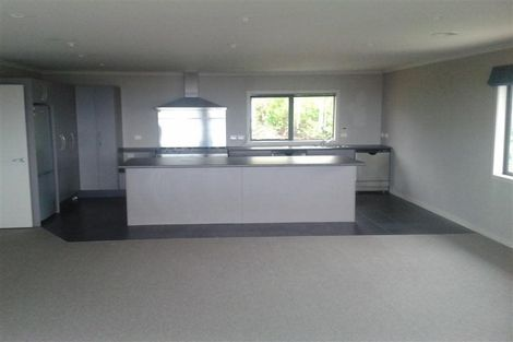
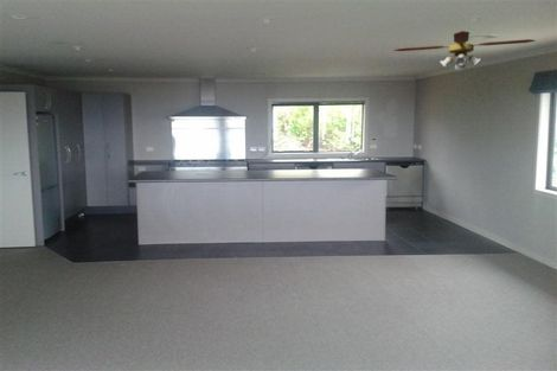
+ ceiling fan (460, 50)
